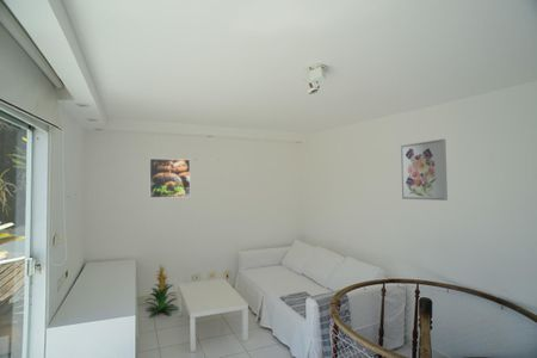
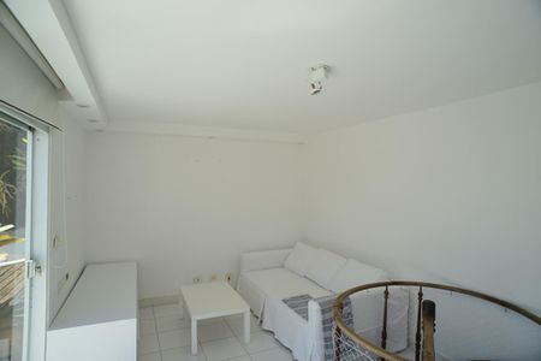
- indoor plant (161, 286)
- wall art (422, 171)
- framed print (169, 178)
